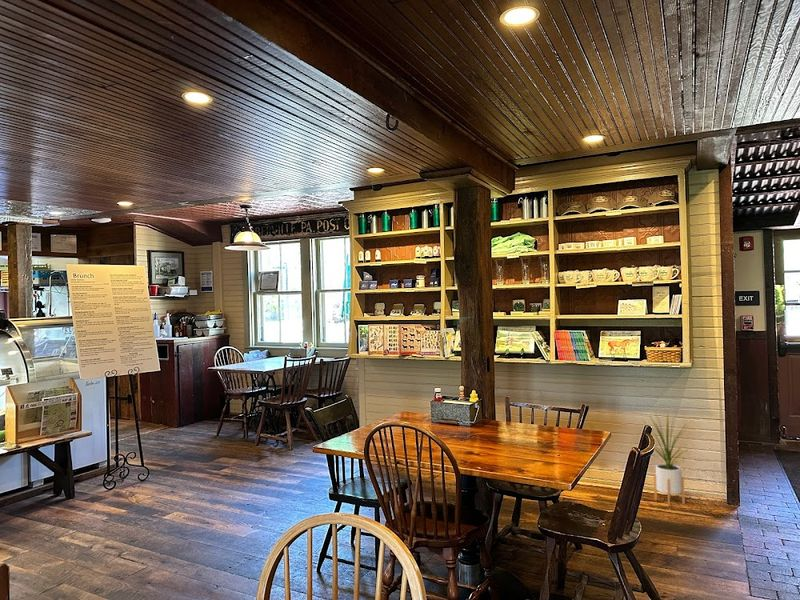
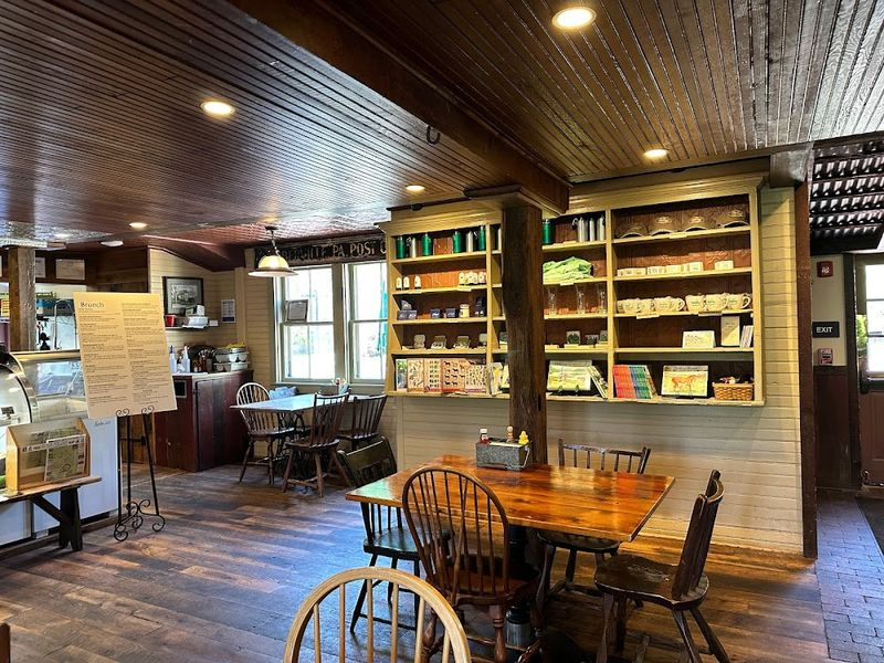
- house plant (669, 455)
